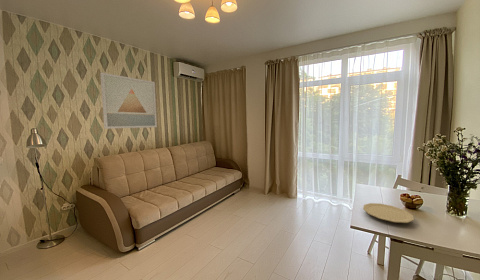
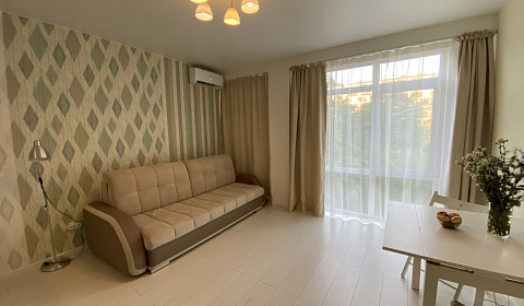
- plate (386, 213)
- wall art (131, 103)
